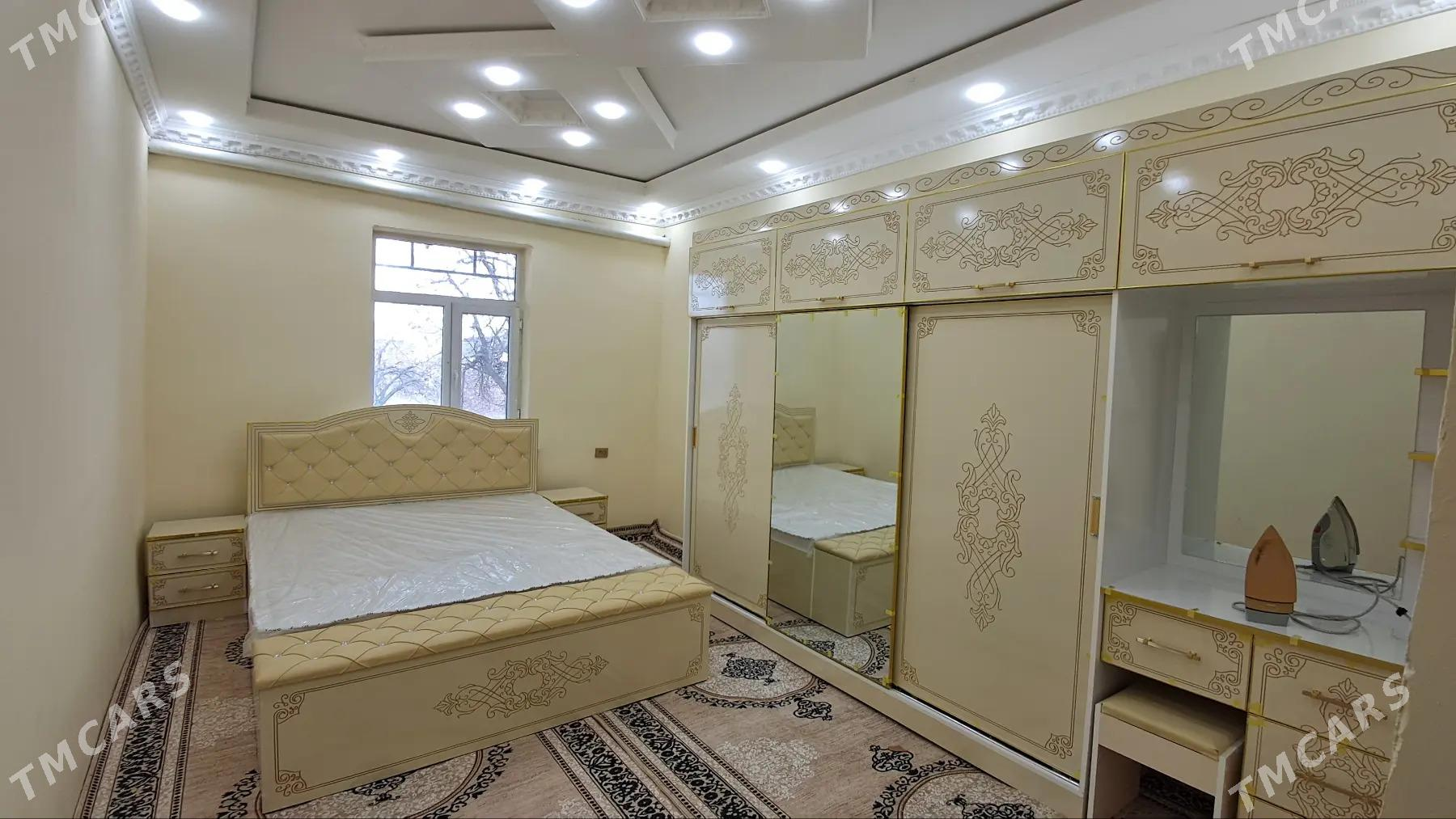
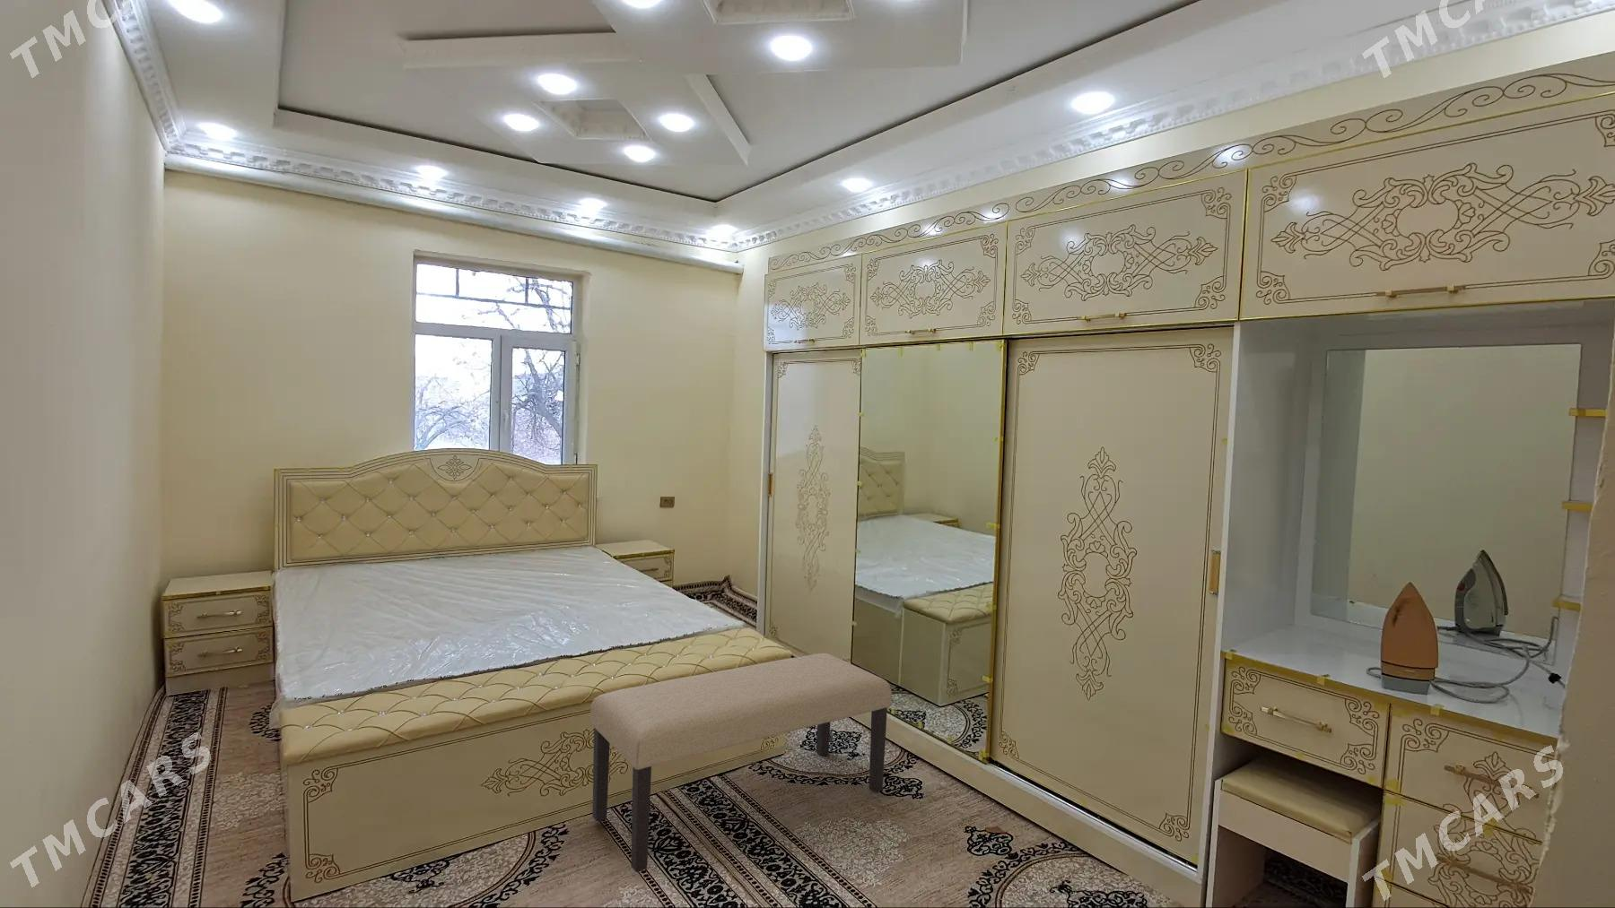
+ bench (746, 742)
